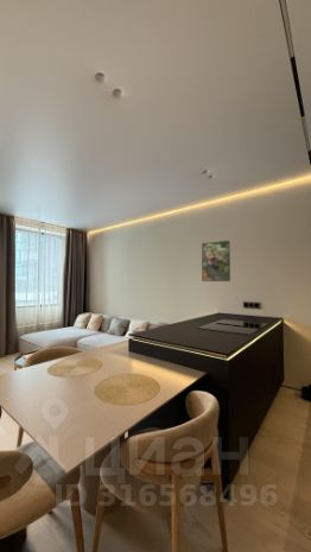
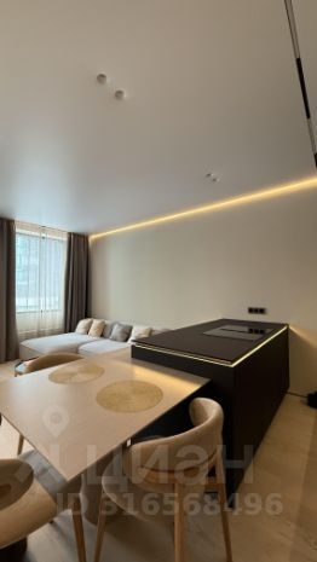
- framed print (215, 261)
